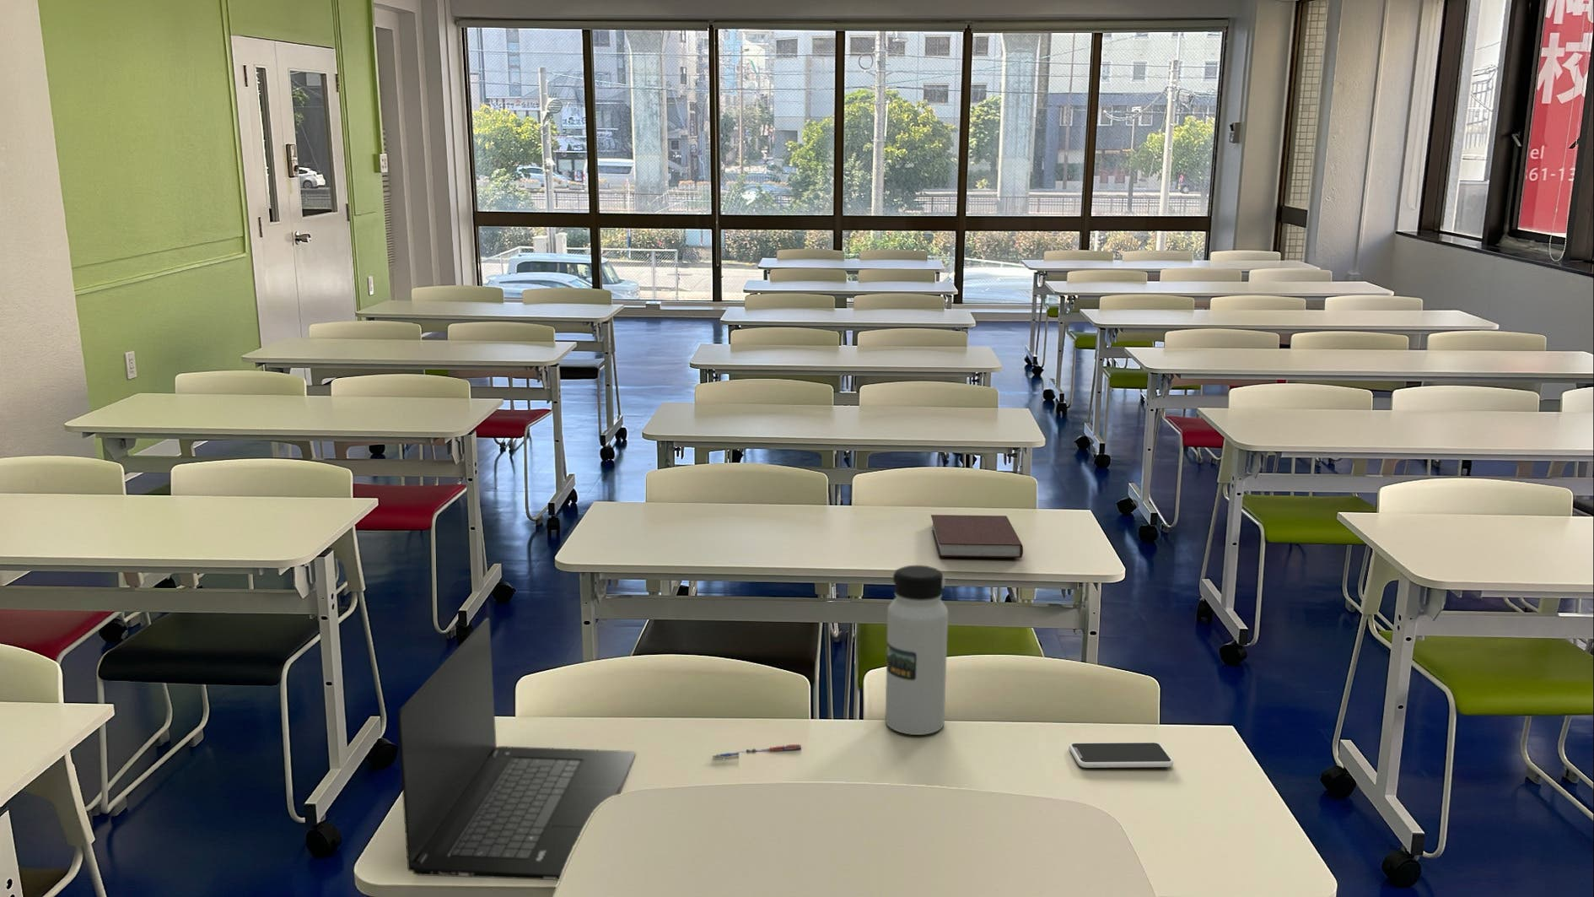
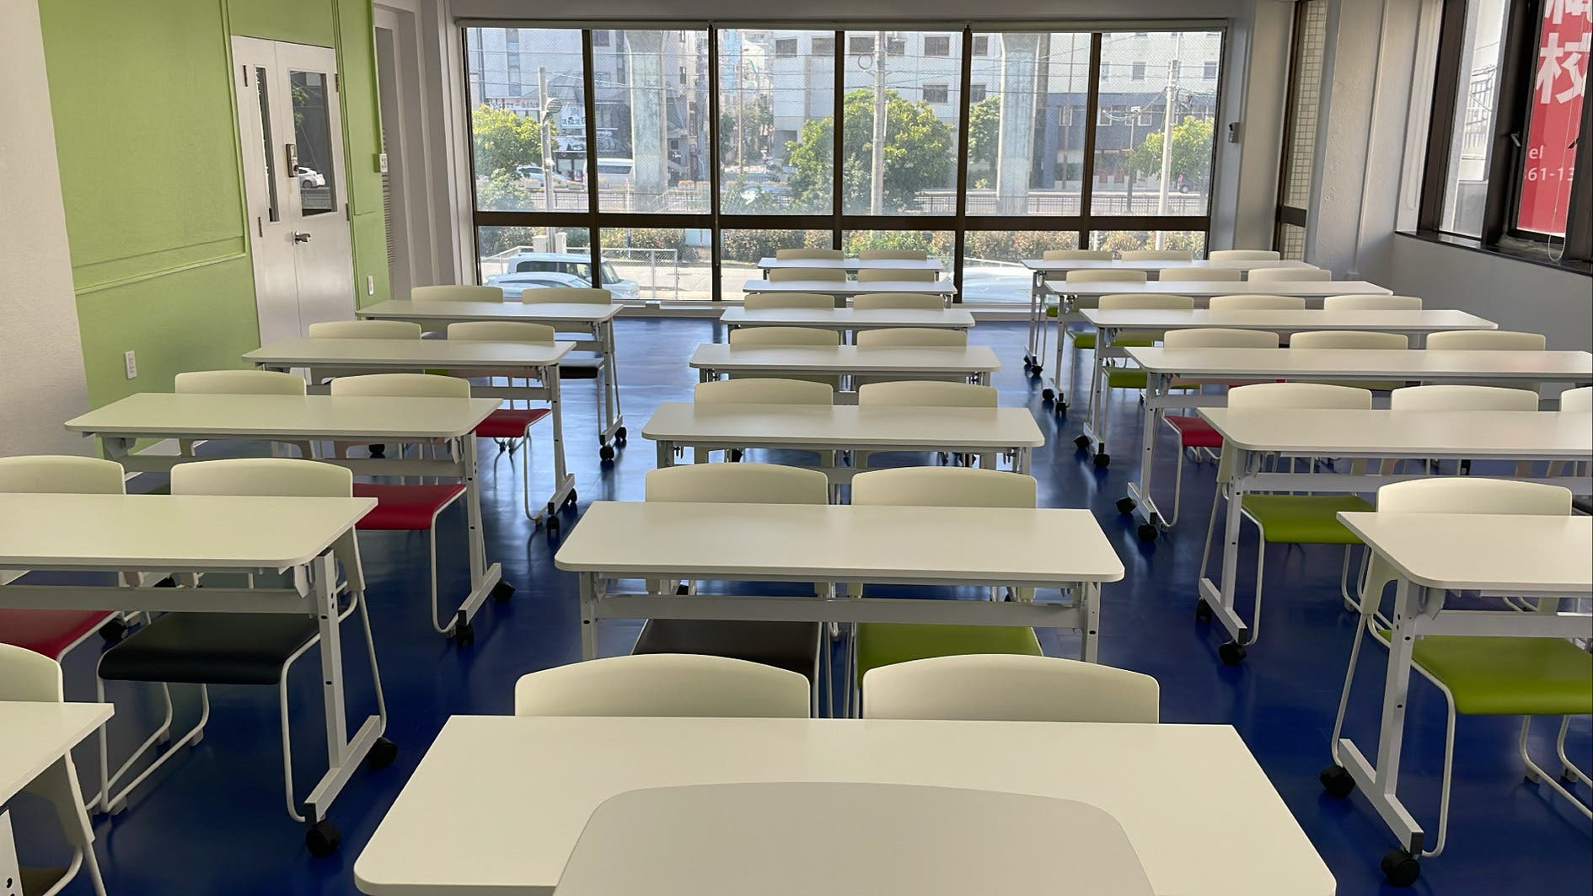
- pen (756, 750)
- water bottle (916, 647)
- smartphone (1120, 755)
- laptop (527, 747)
- notebook (974, 534)
